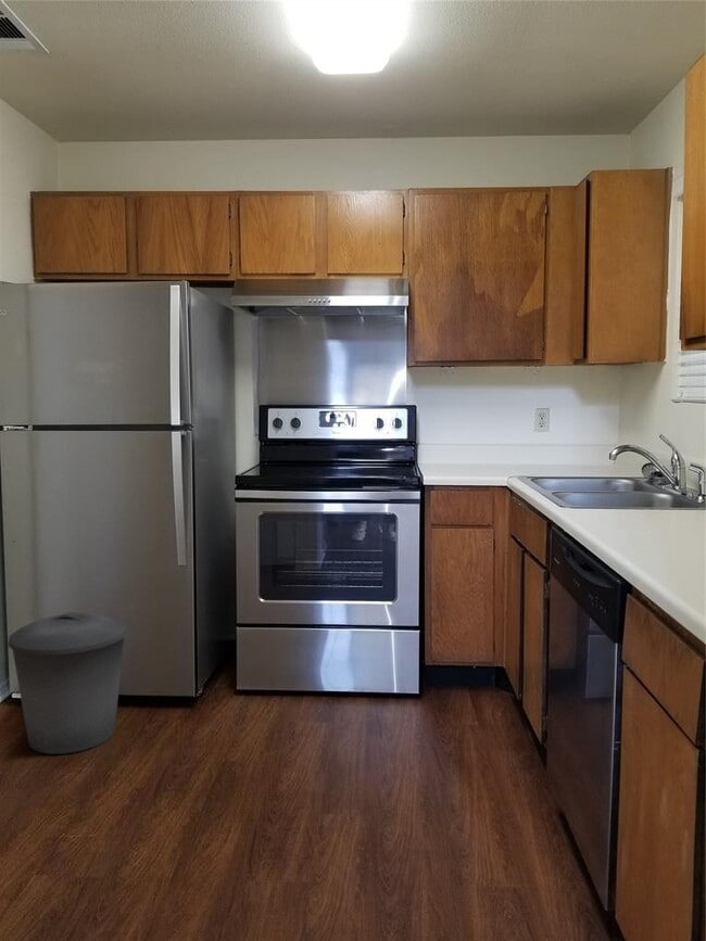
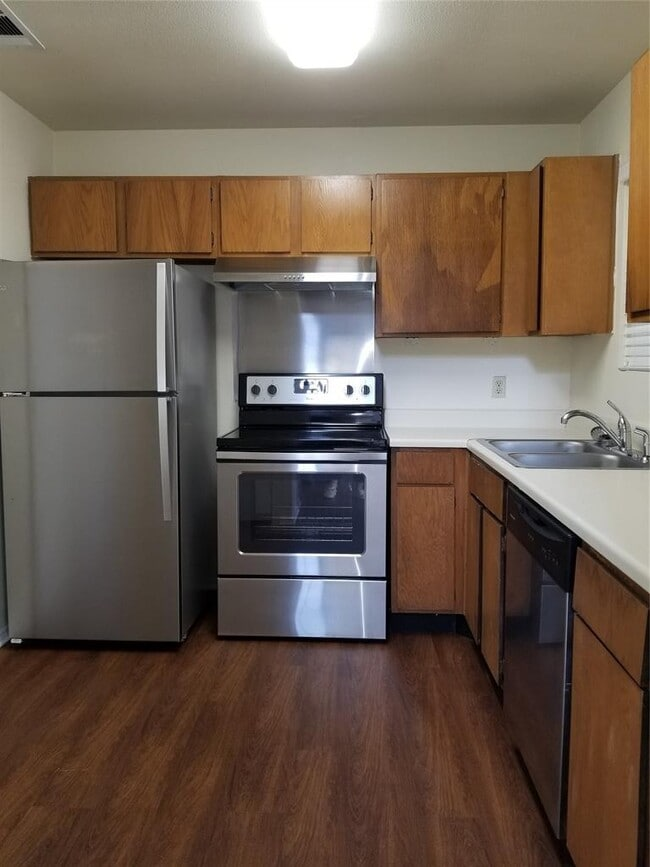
- trash can (71, 674)
